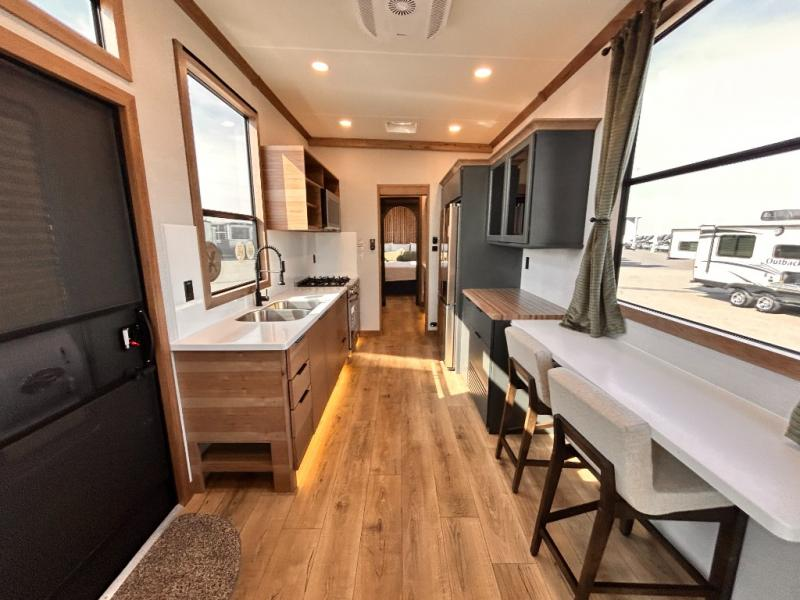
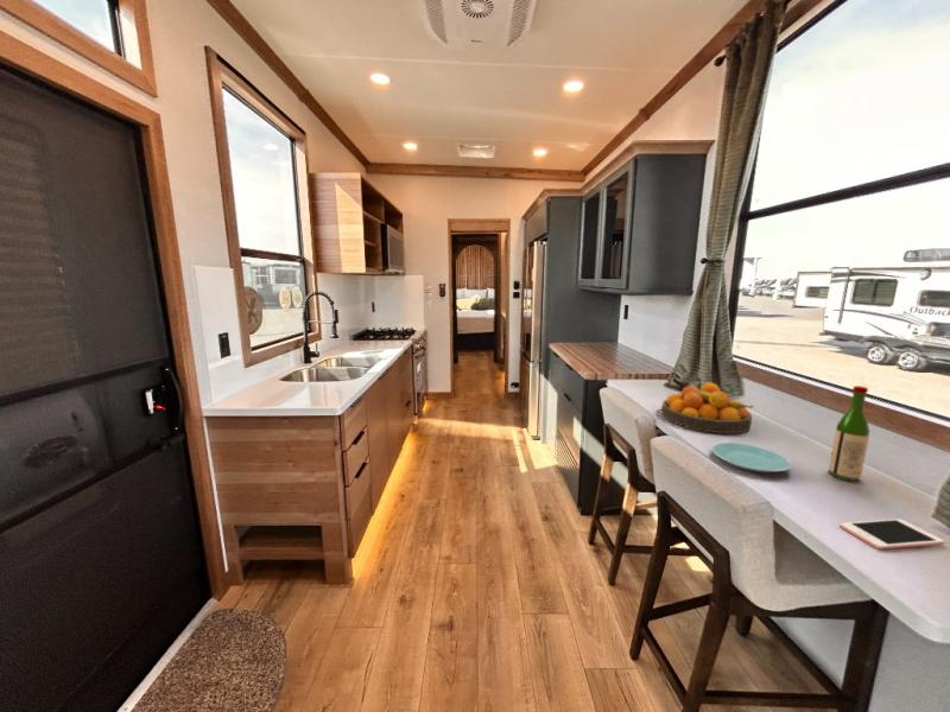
+ cell phone (889, 533)
+ plate (749, 458)
+ wine bottle (851, 432)
+ fruit bowl (704, 402)
